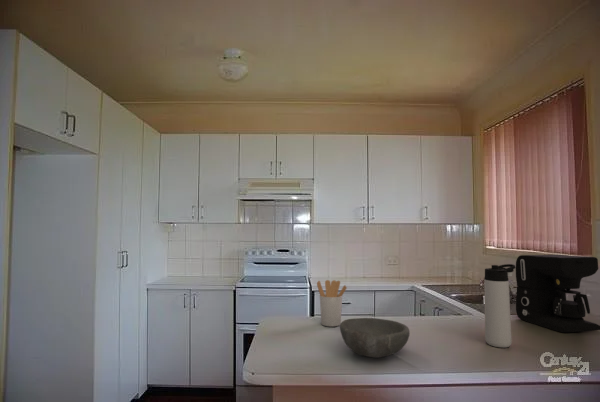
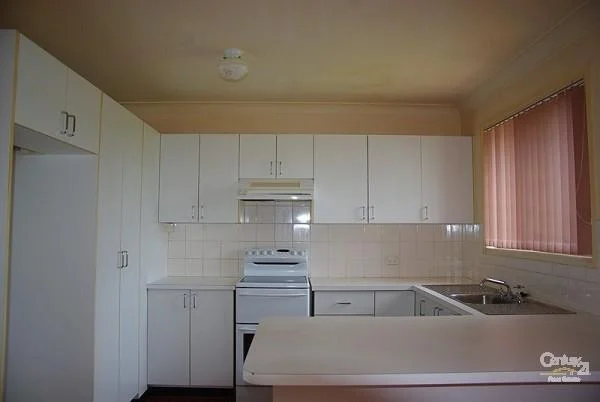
- bowl (374, 339)
- coffee maker (557, 290)
- utensil holder (331, 301)
- thermos bottle (501, 304)
